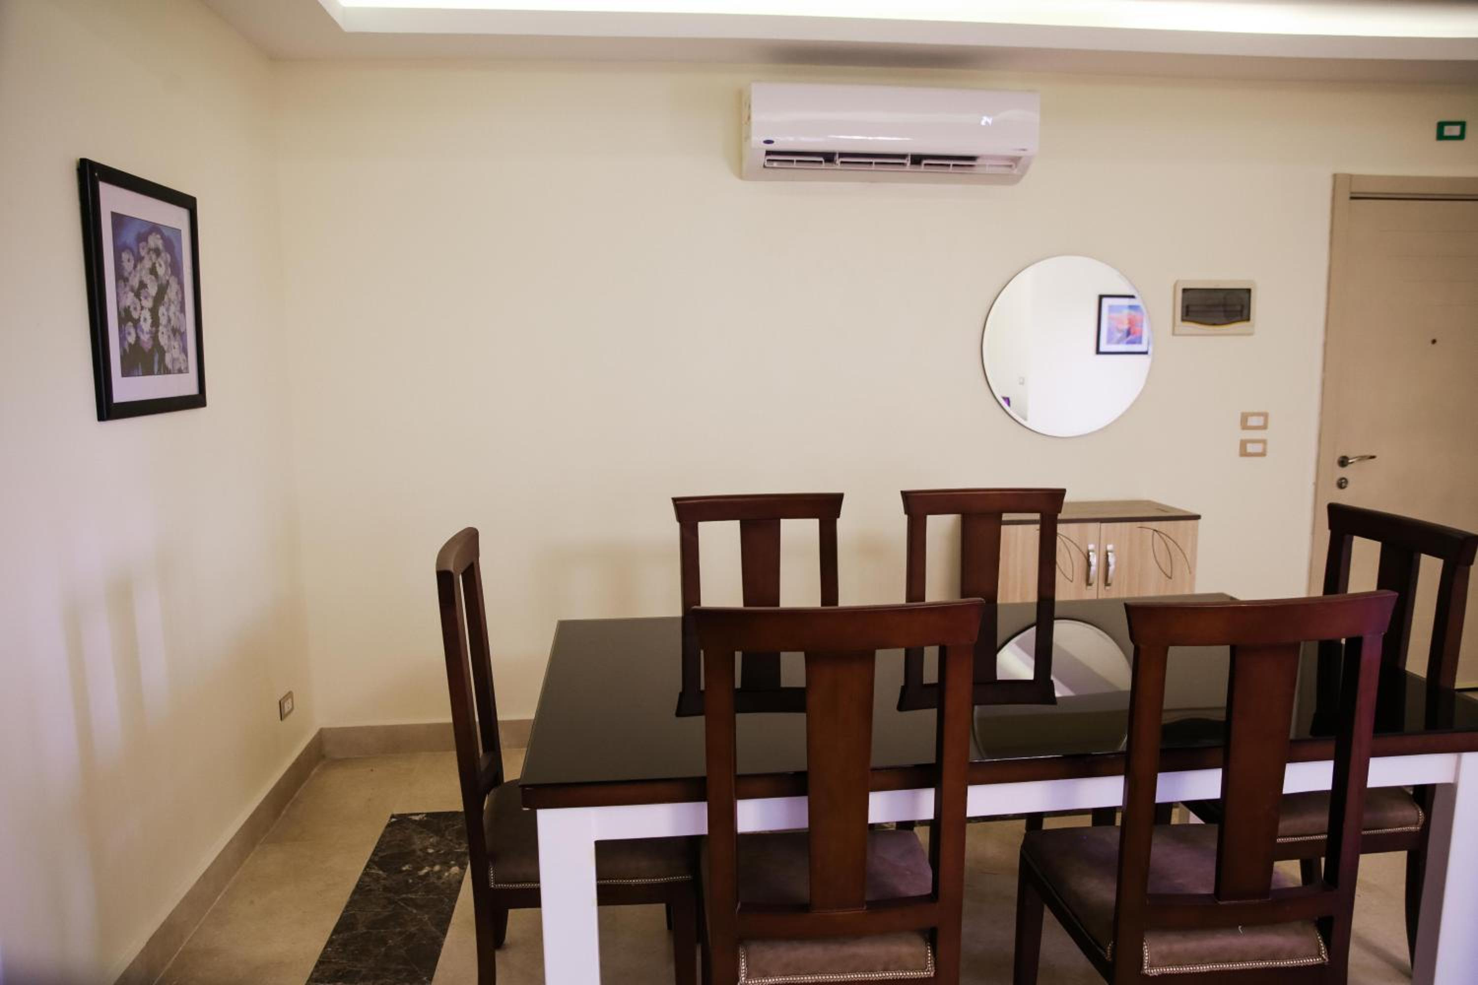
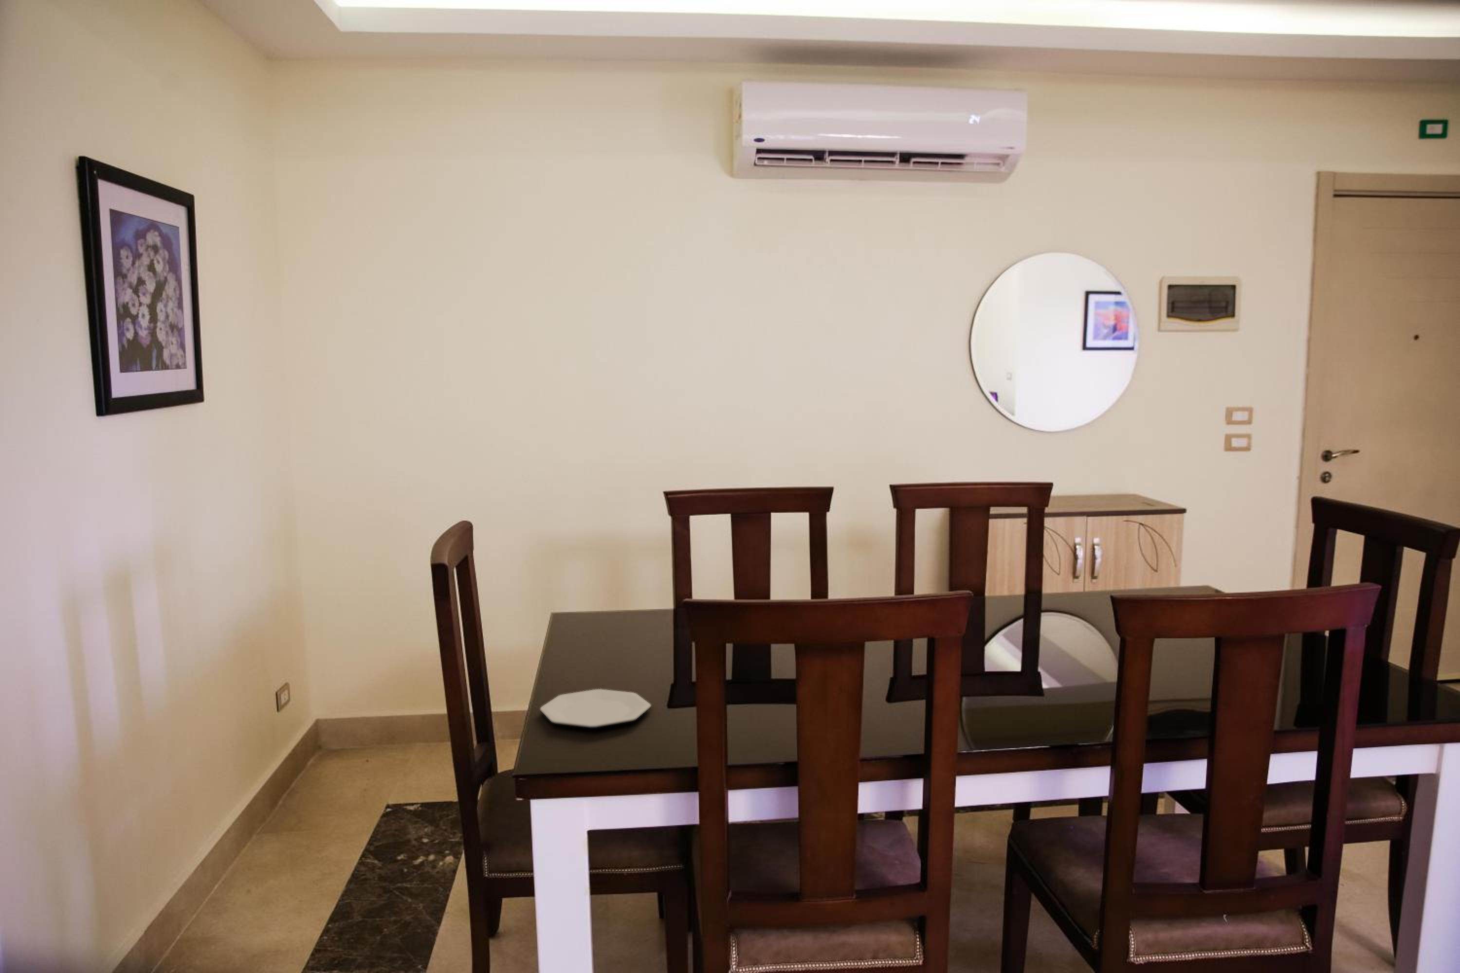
+ plate (595, 710)
